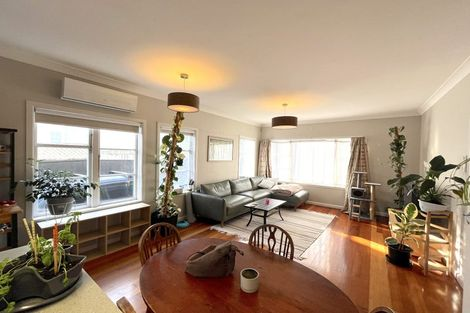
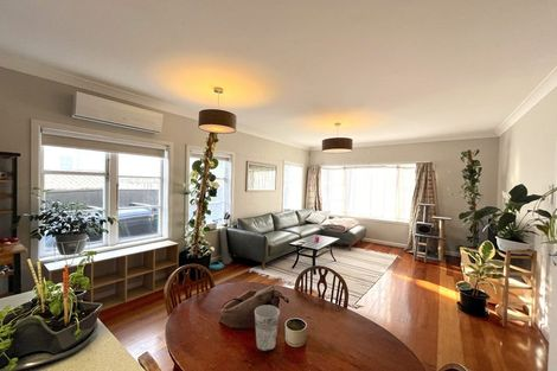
+ cup (265, 327)
